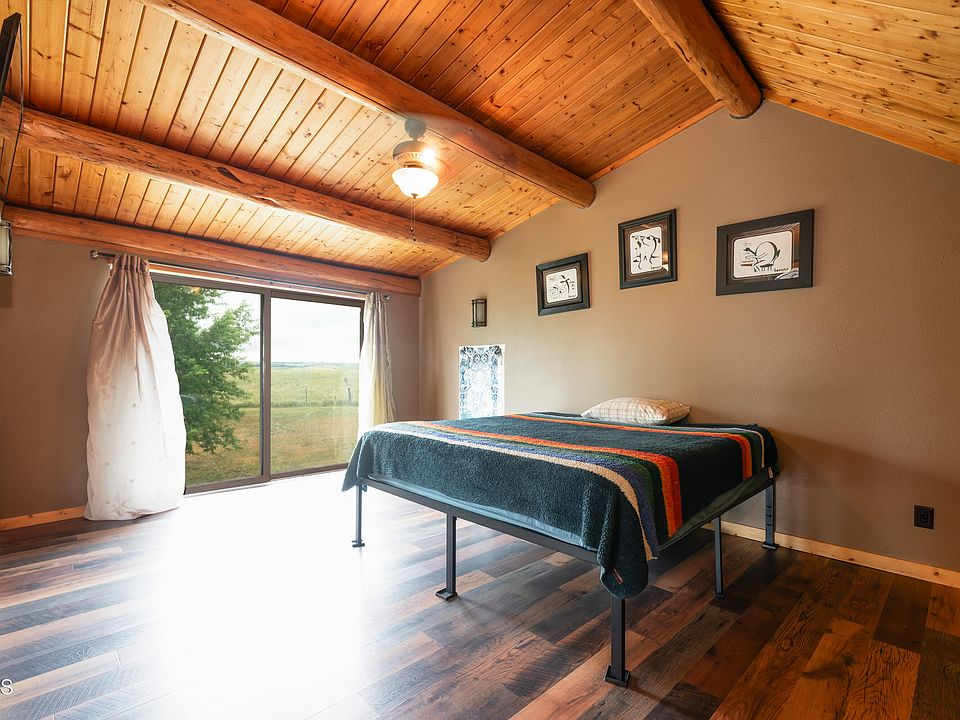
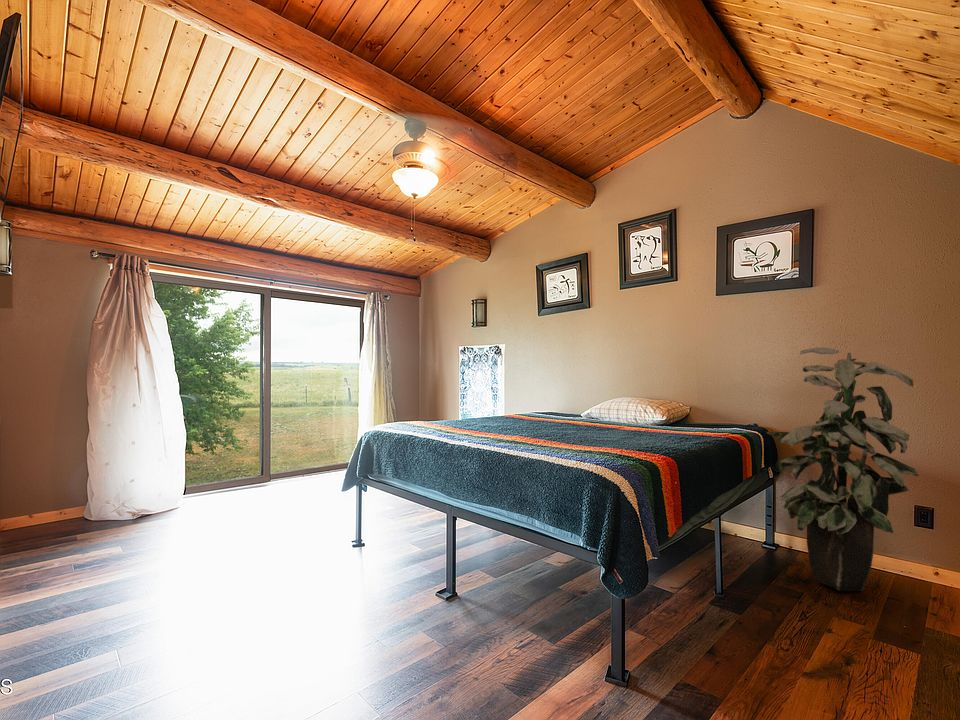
+ indoor plant (835, 464)
